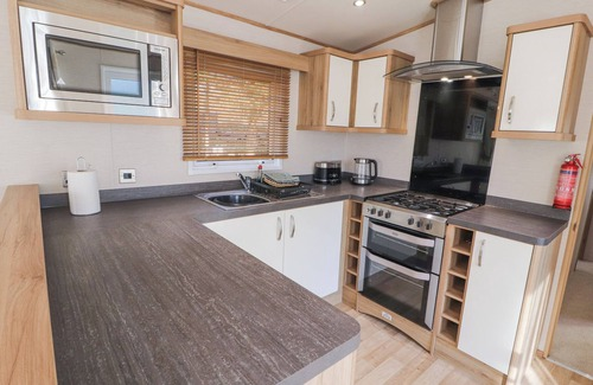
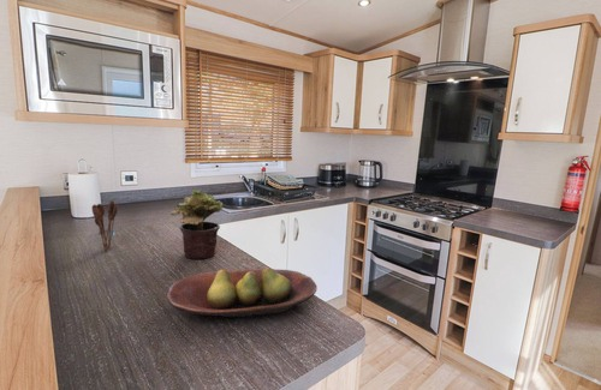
+ utensil holder (108, 224)
+ fruit bowl (244, 288)
+ potted plant (197, 221)
